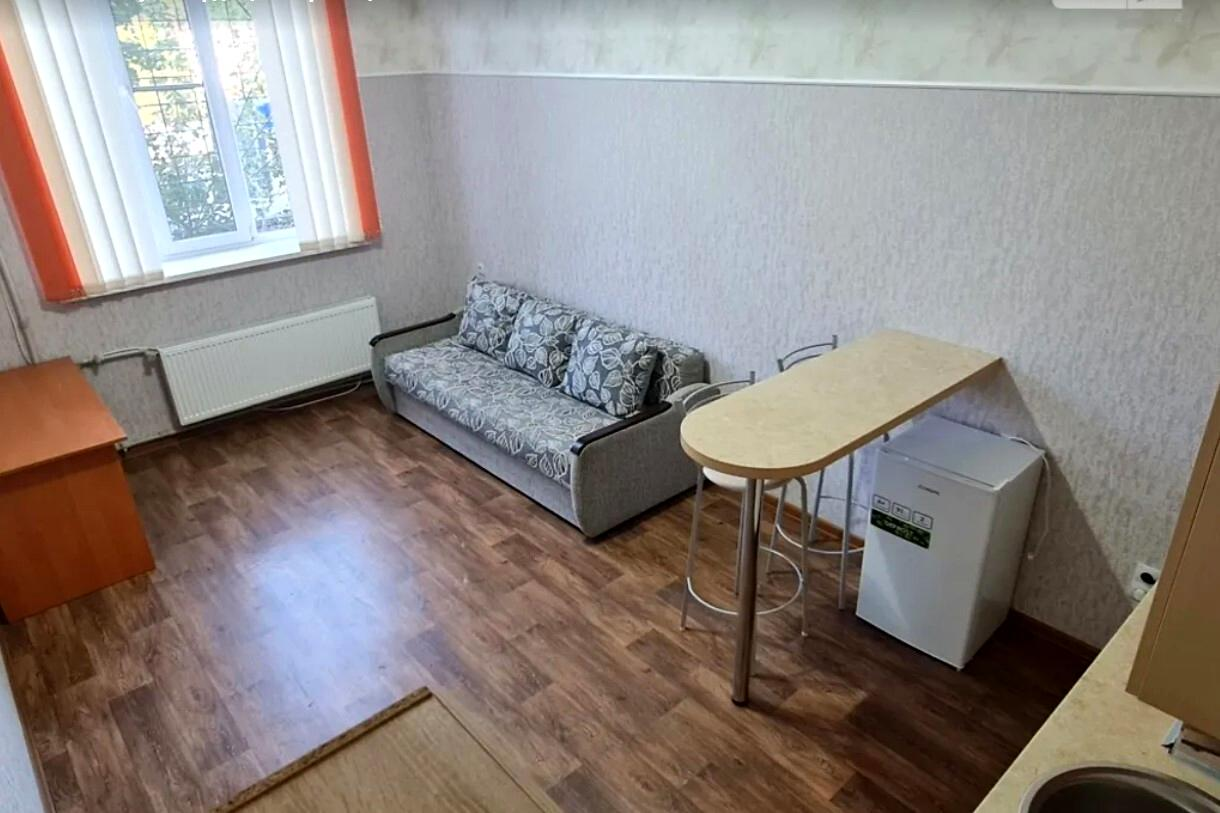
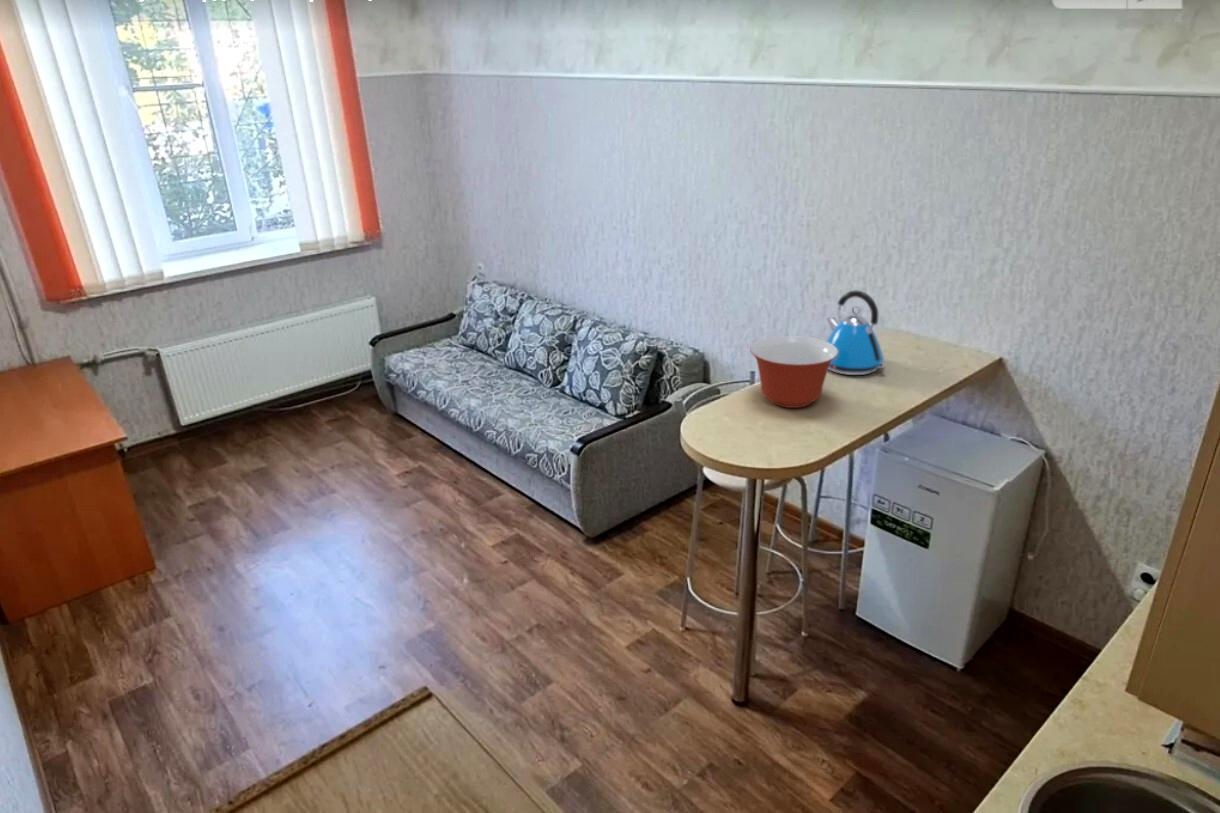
+ mixing bowl (792, 374)
+ kettle (856, 329)
